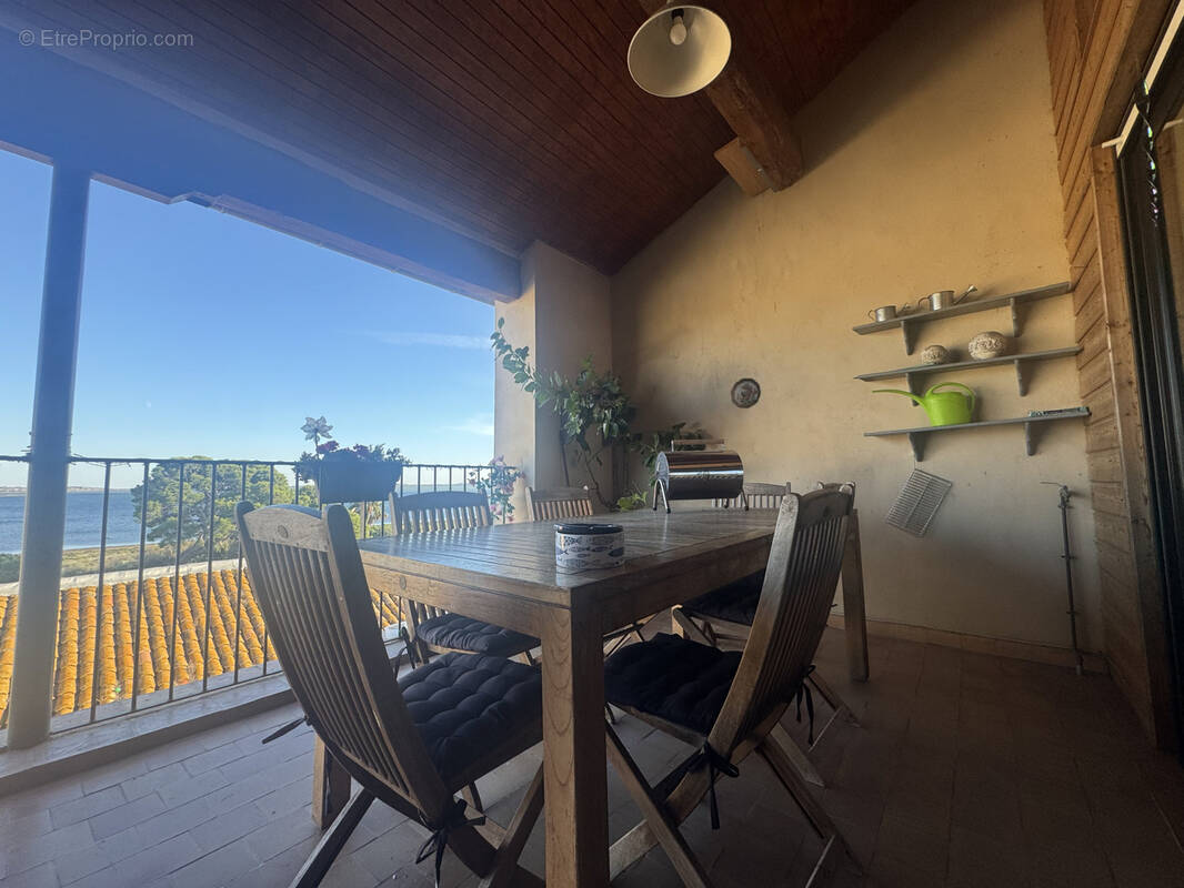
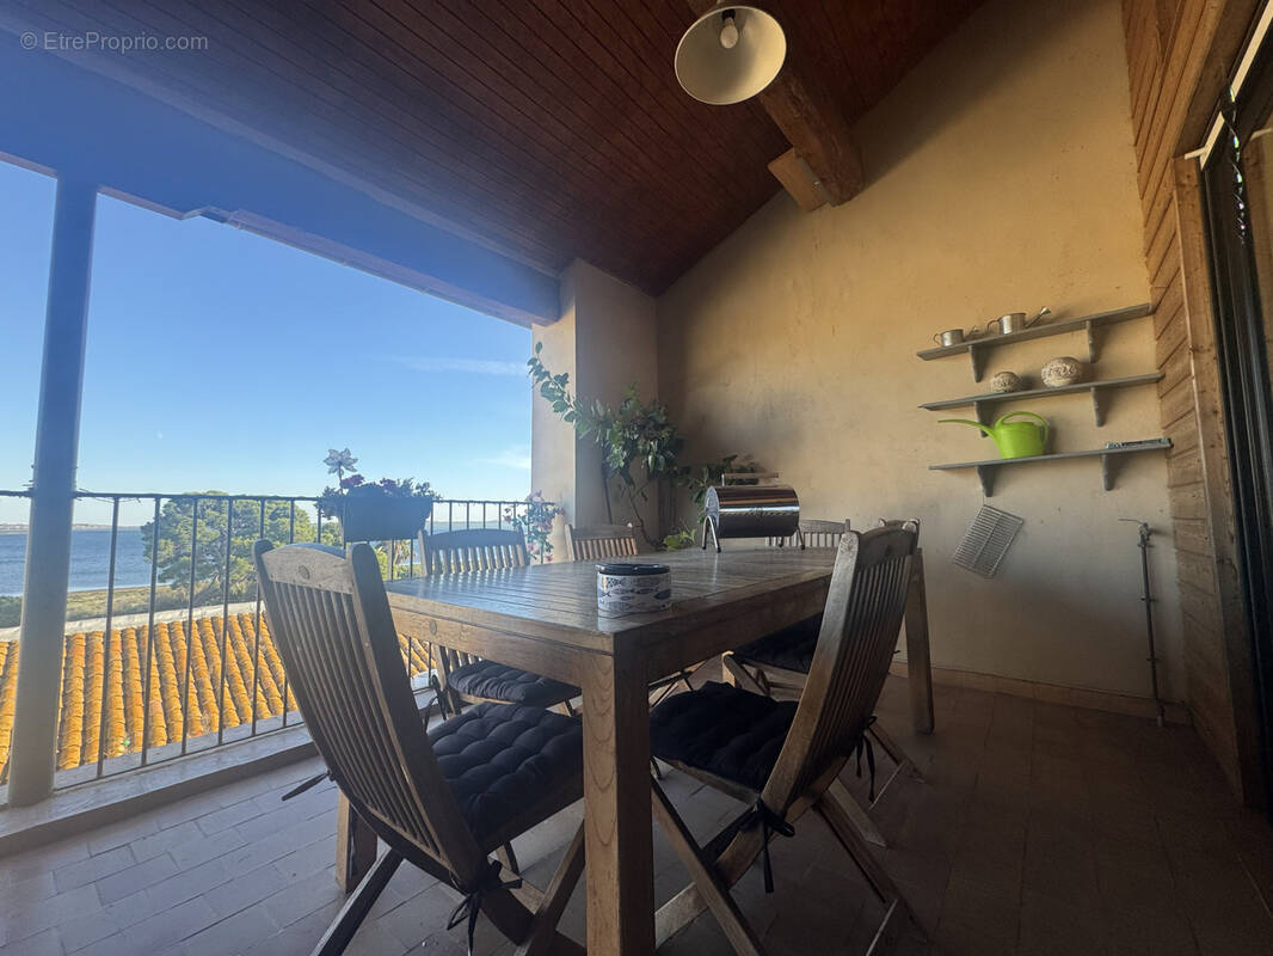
- decorative plate (745, 393)
